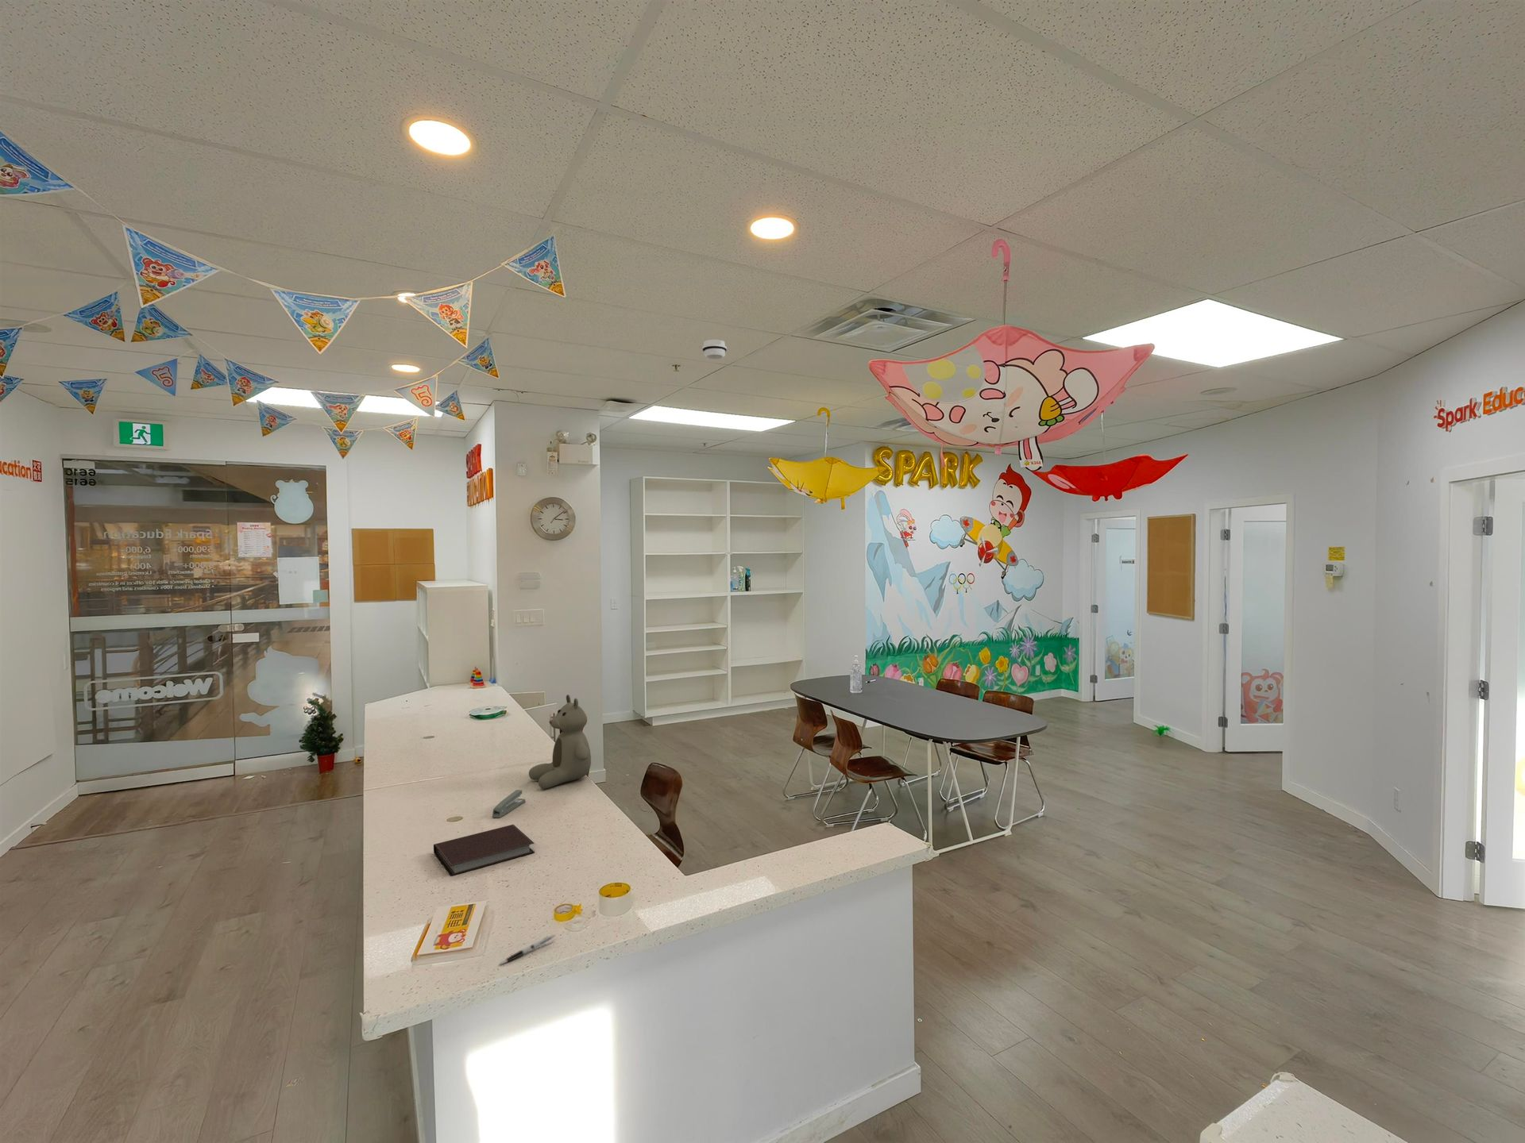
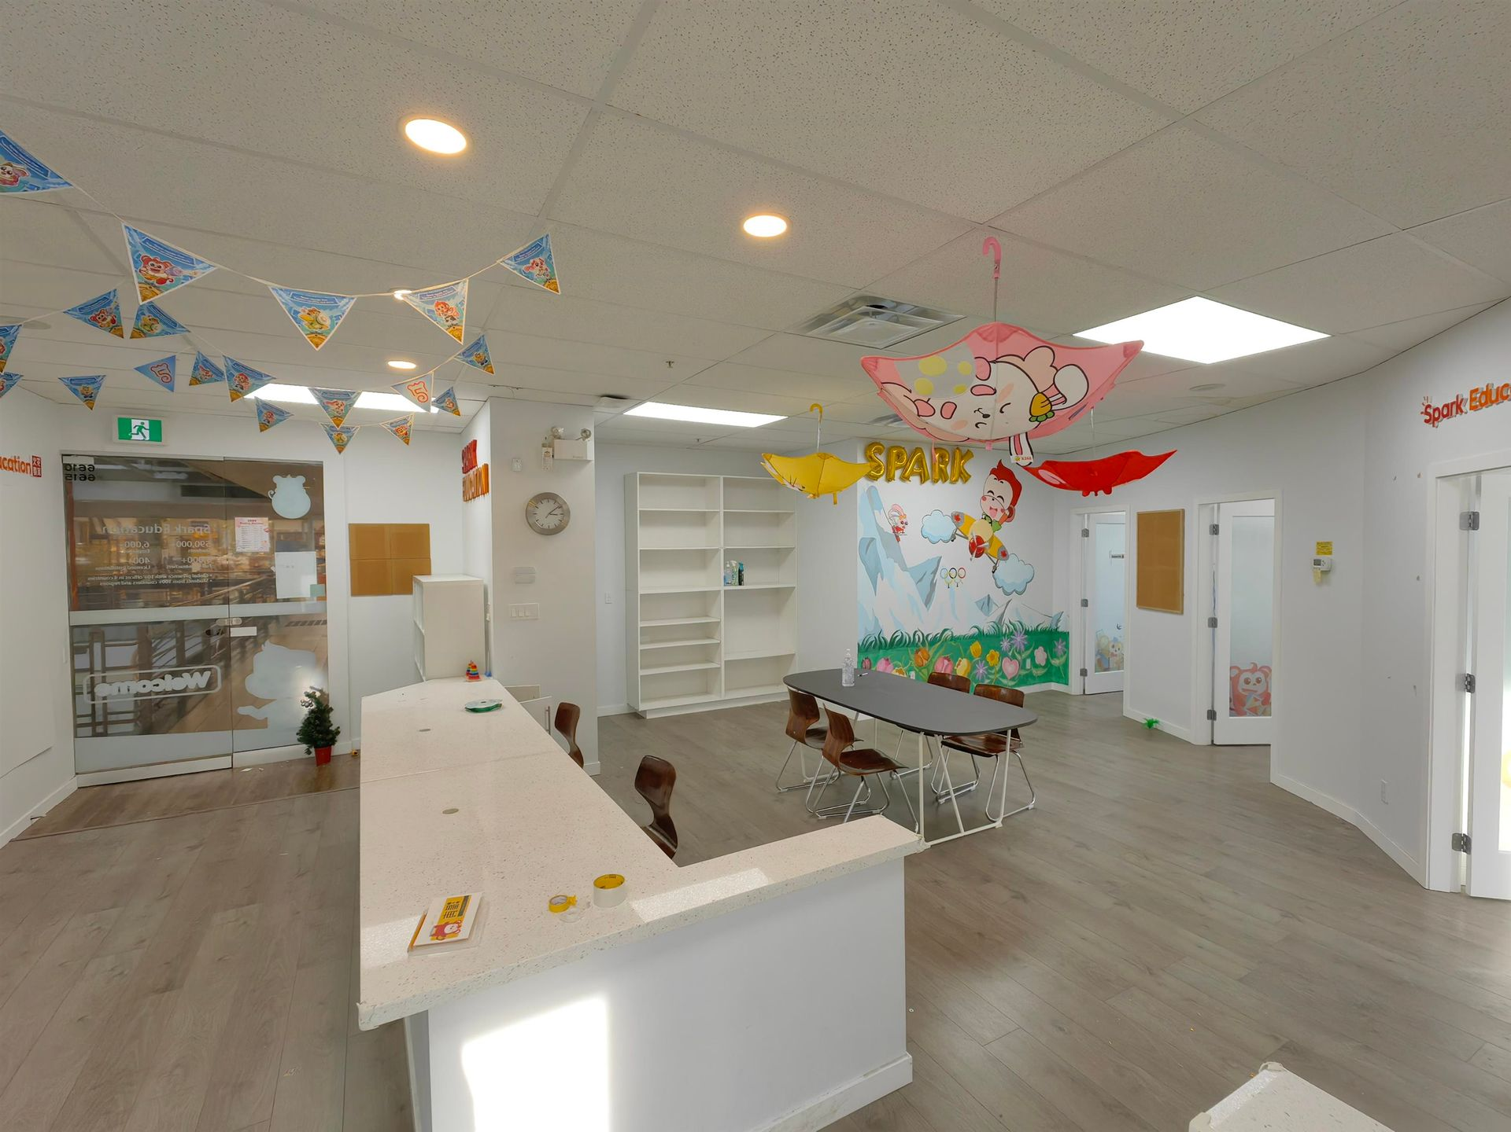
- smoke detector (714, 349)
- stapler (509, 802)
- pen (527, 950)
- notebook (484, 848)
- teddy bear (560, 738)
